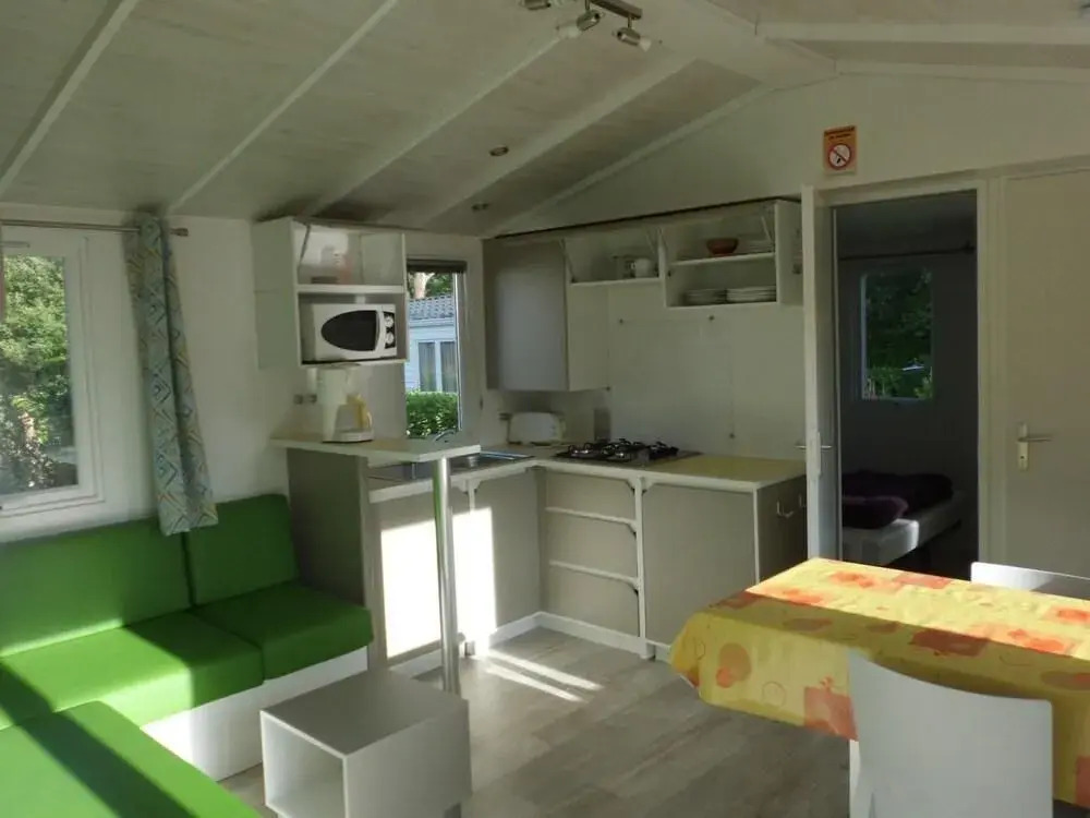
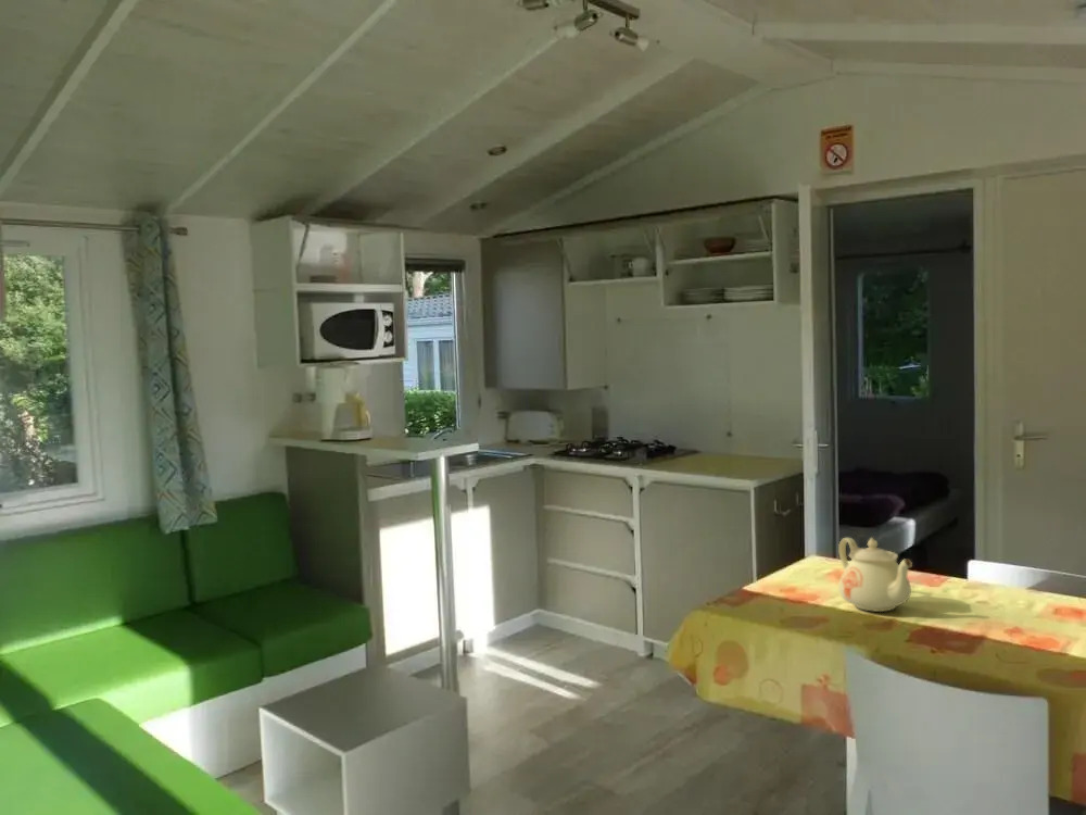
+ teapot (873, 572)
